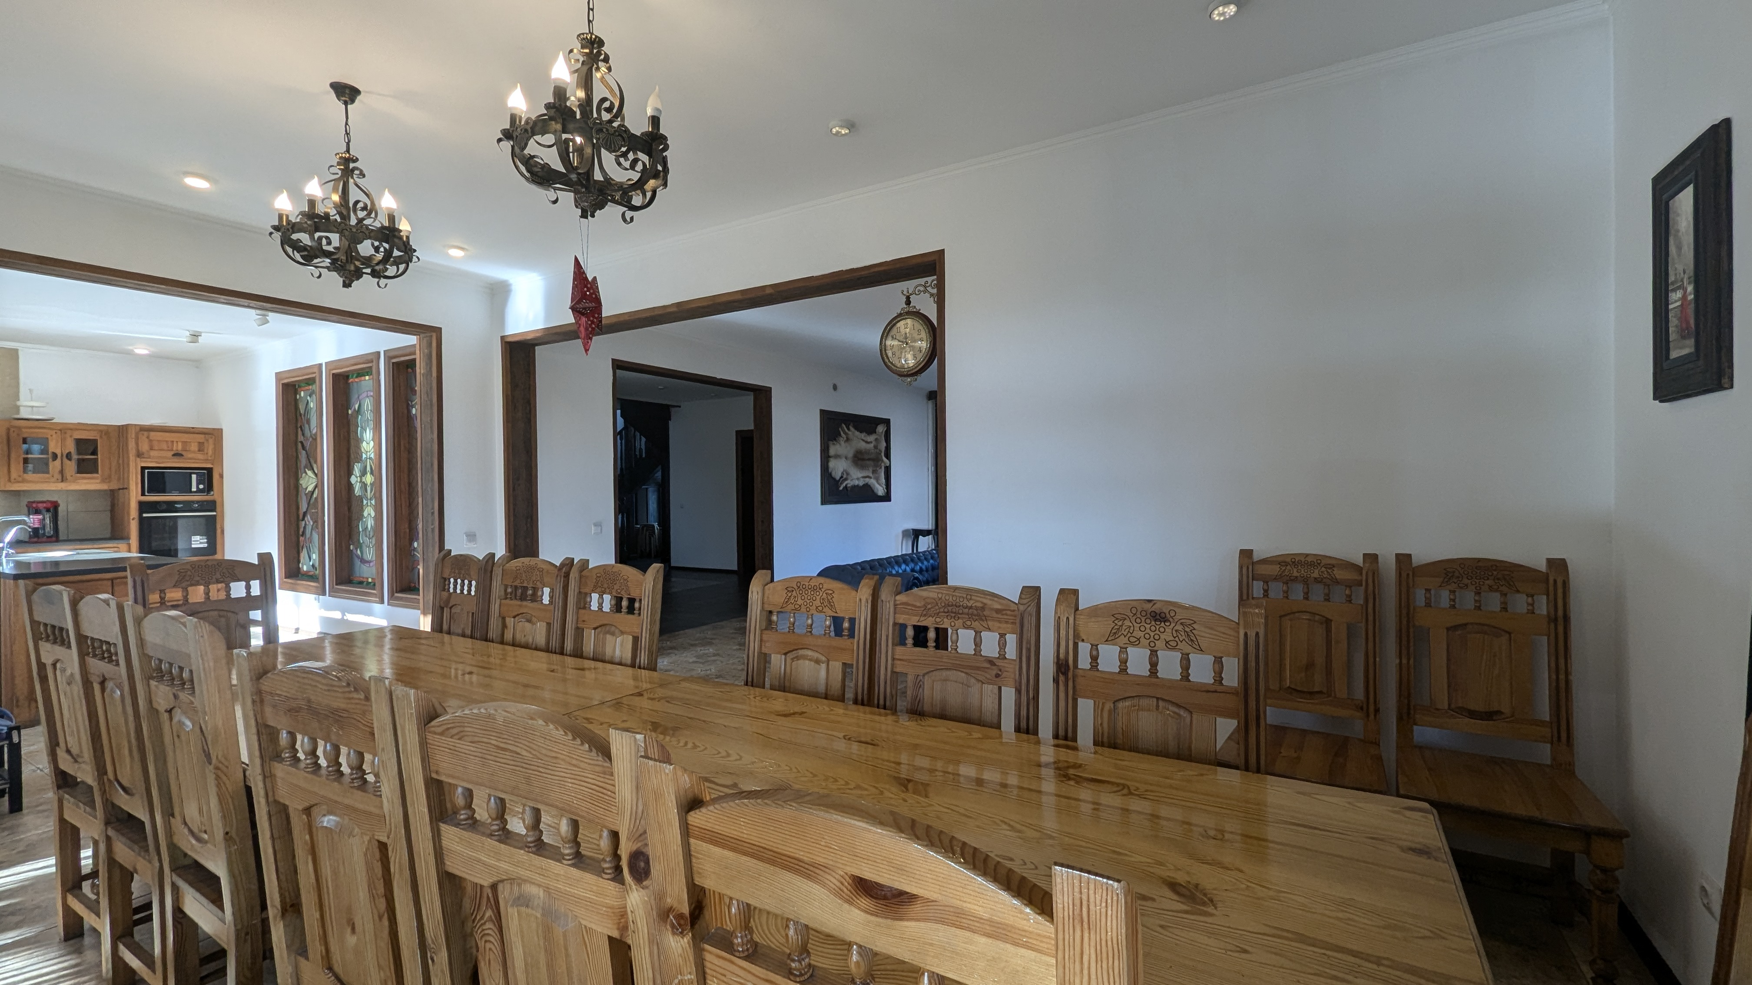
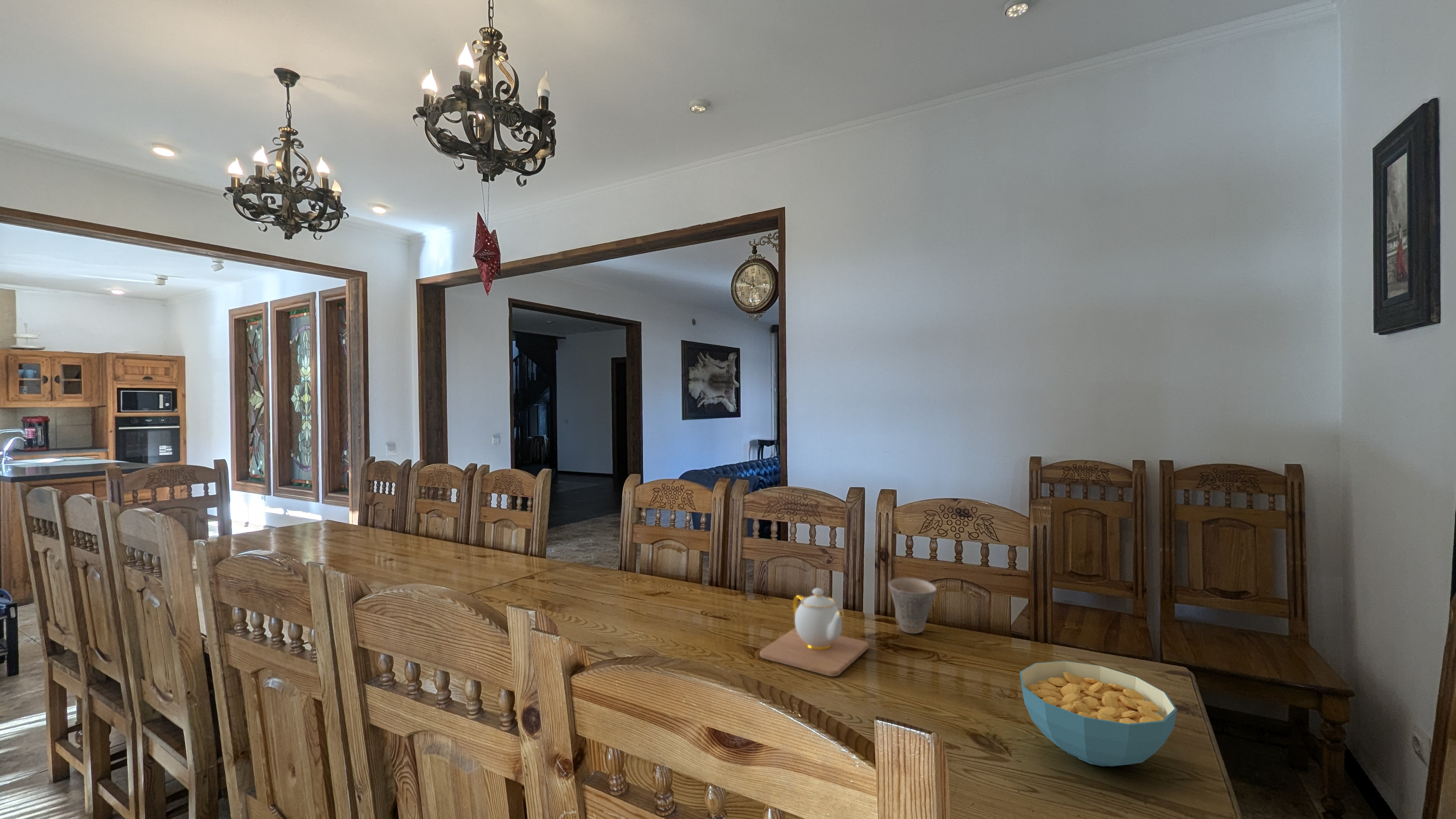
+ teapot (814, 621)
+ cereal bowl (1093, 722)
+ cup (912, 607)
